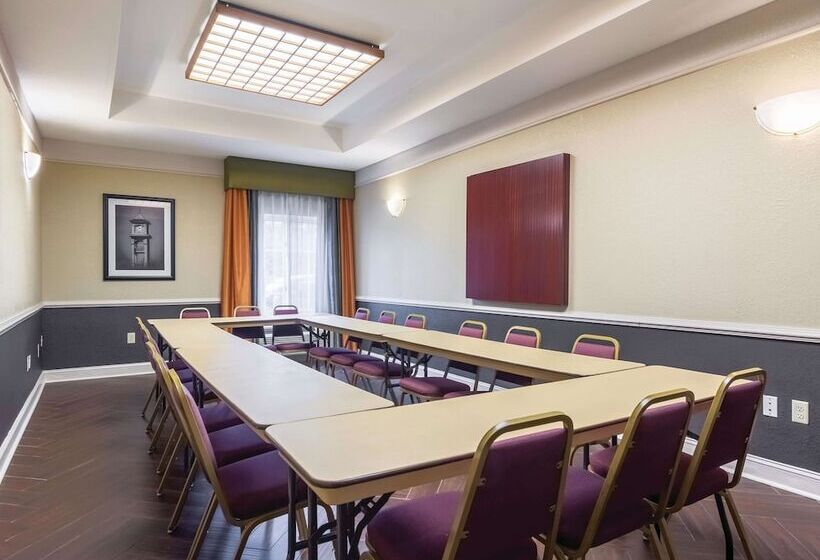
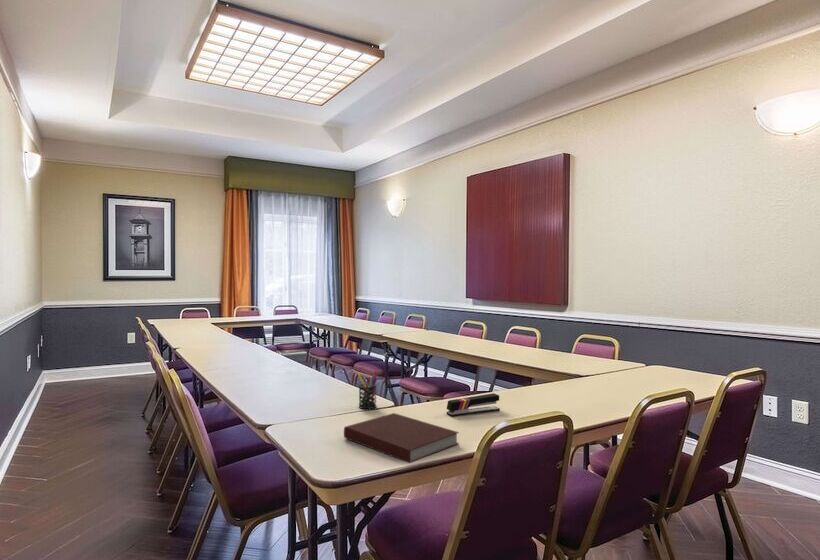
+ pen holder (369, 388)
+ stapler (473, 404)
+ notebook (400, 435)
